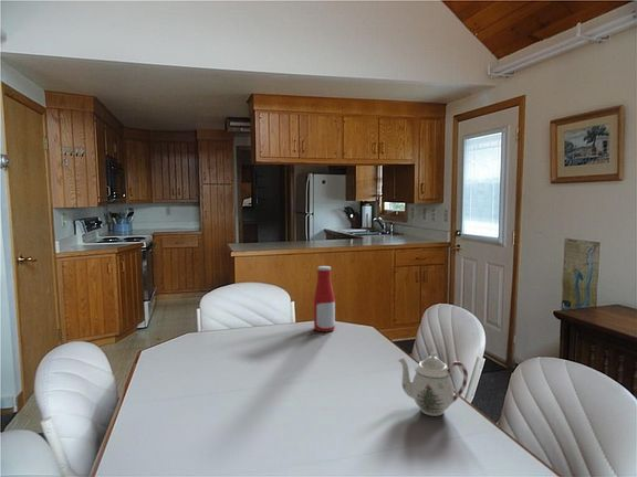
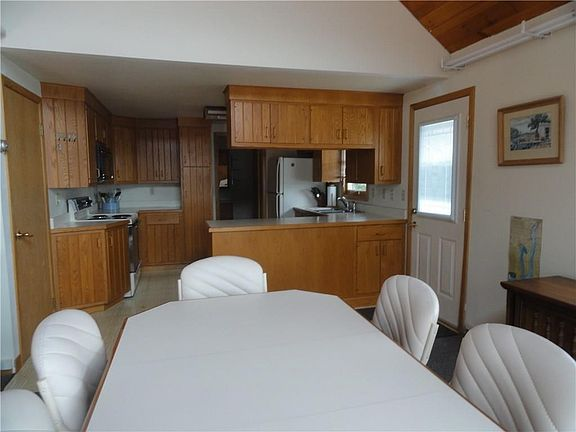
- bottle (324, 297)
- teapot (430, 380)
